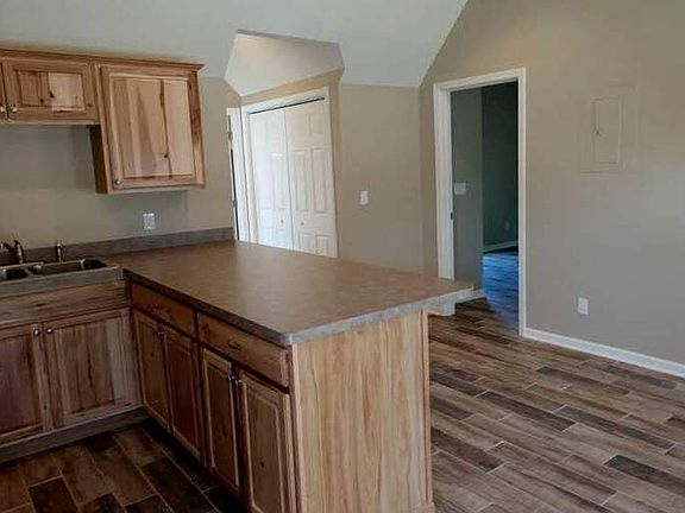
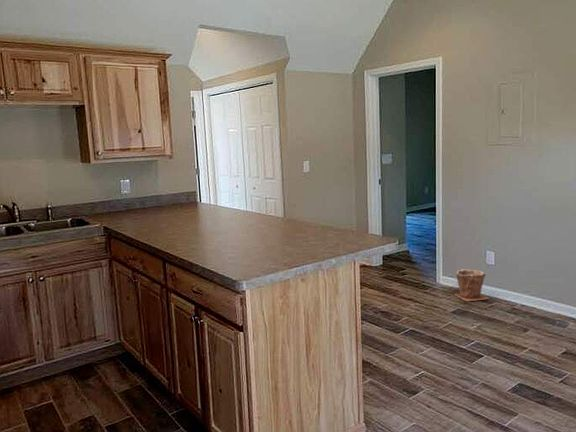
+ plant pot (471, 284)
